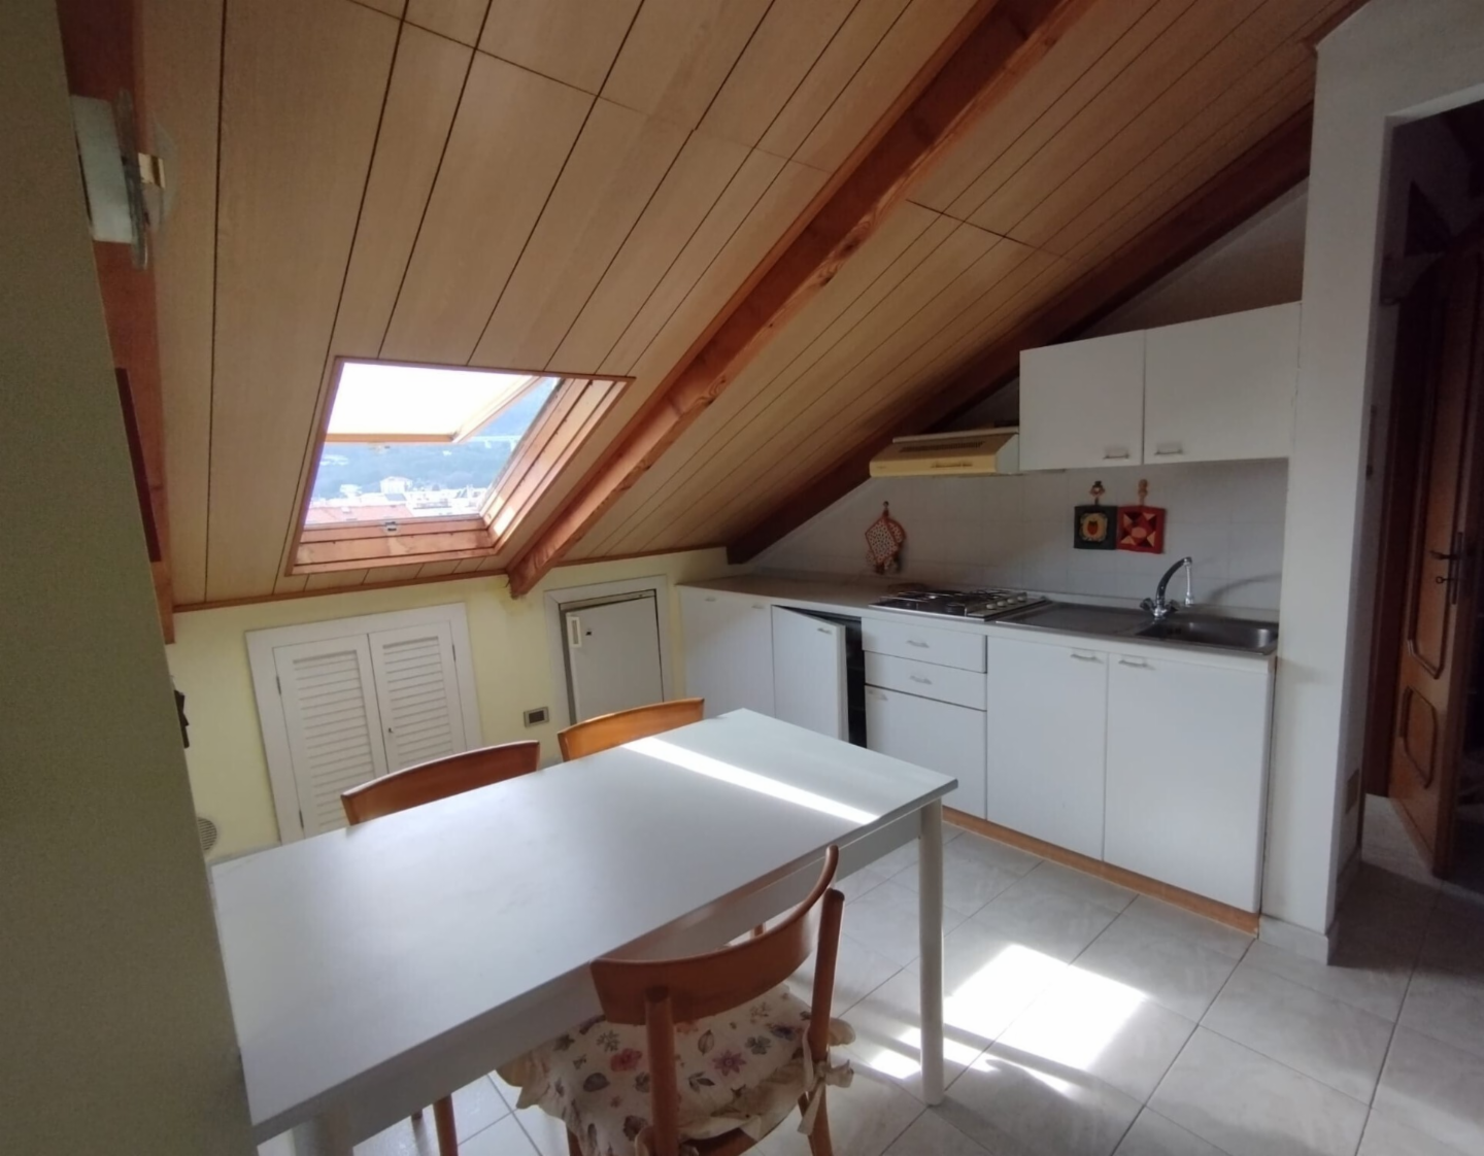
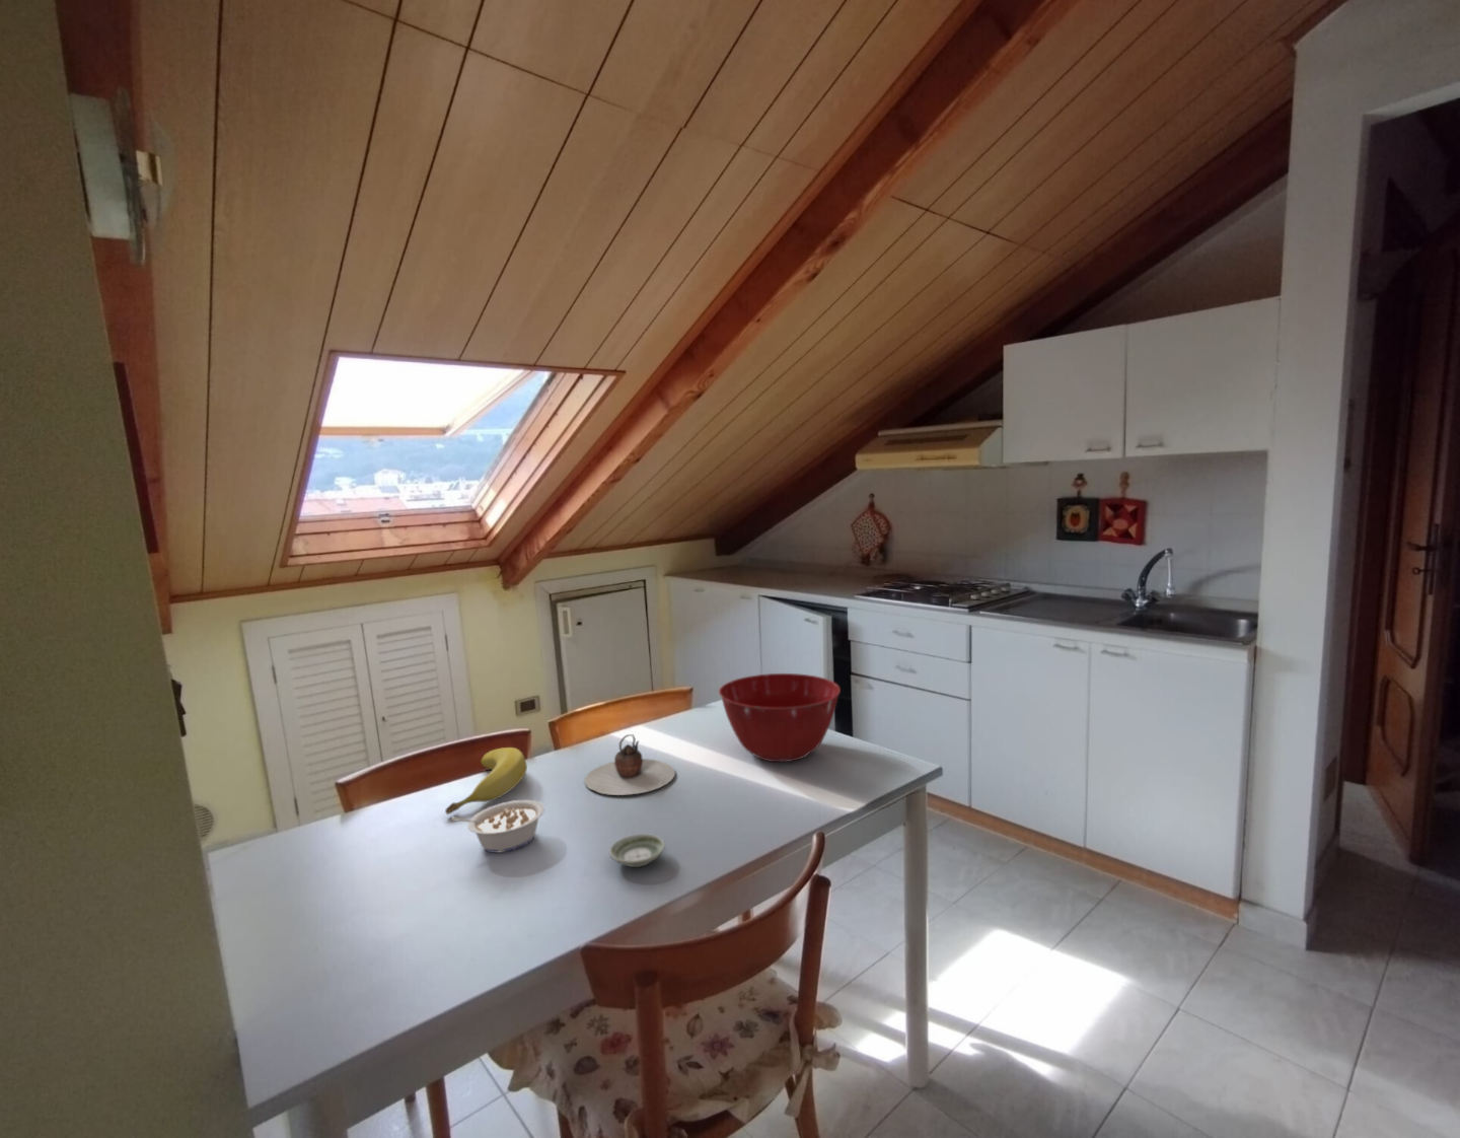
+ teapot (628, 756)
+ legume (505, 826)
+ mixing bowl (781, 720)
+ saucer (636, 853)
+ banana (485, 776)
